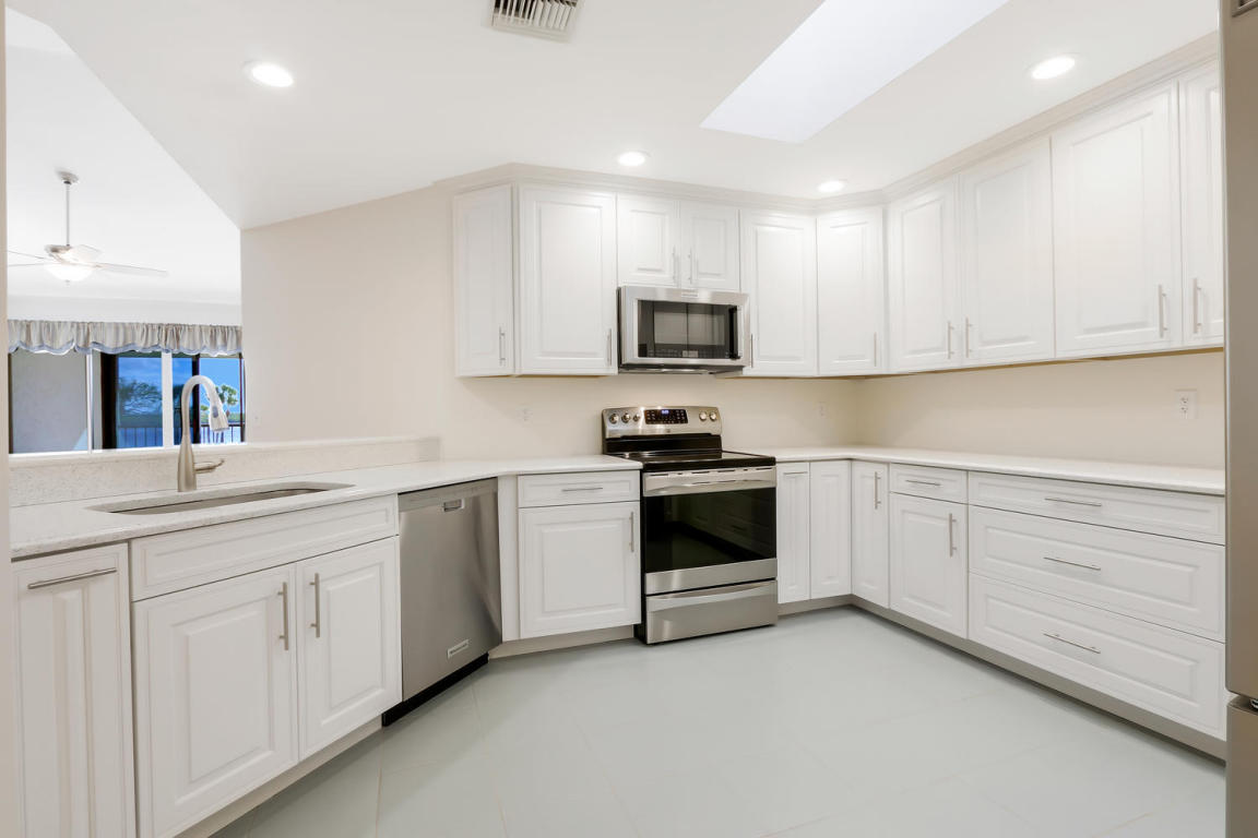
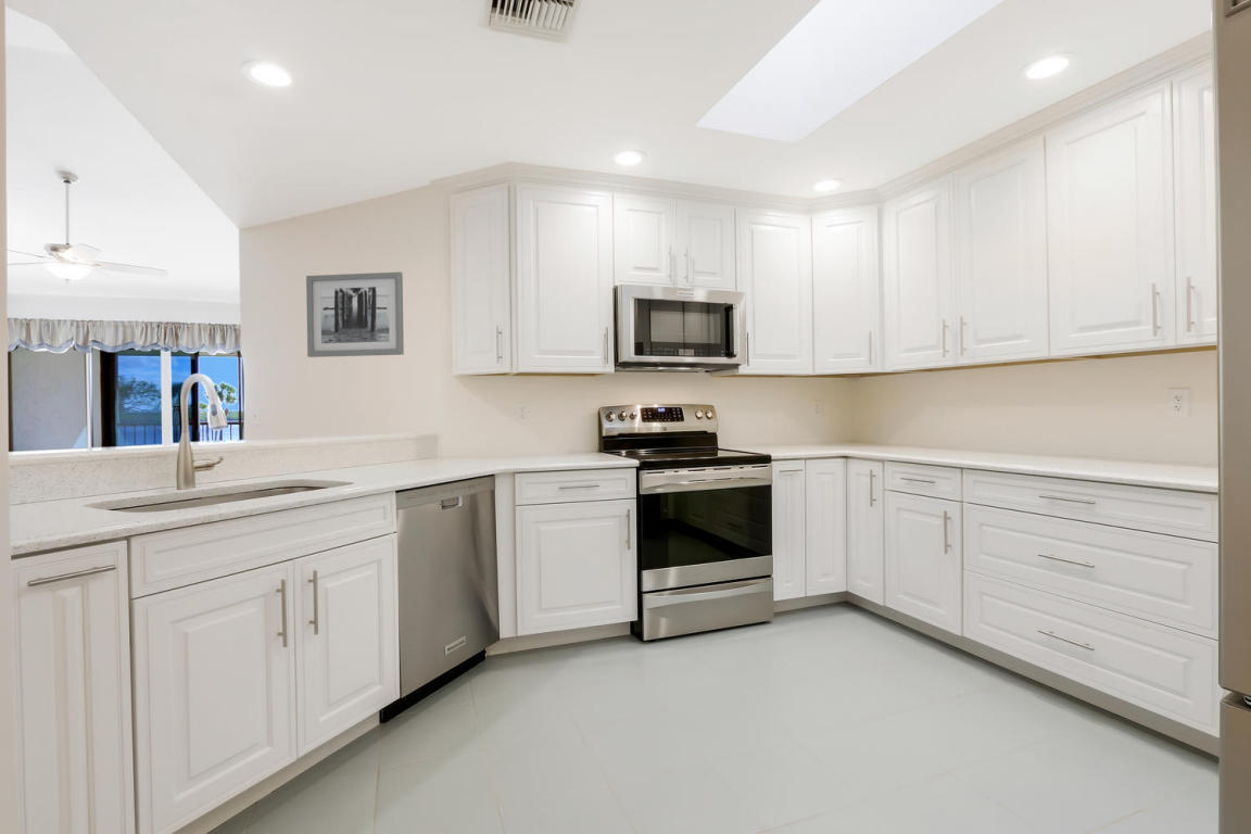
+ wall art (354, 315)
